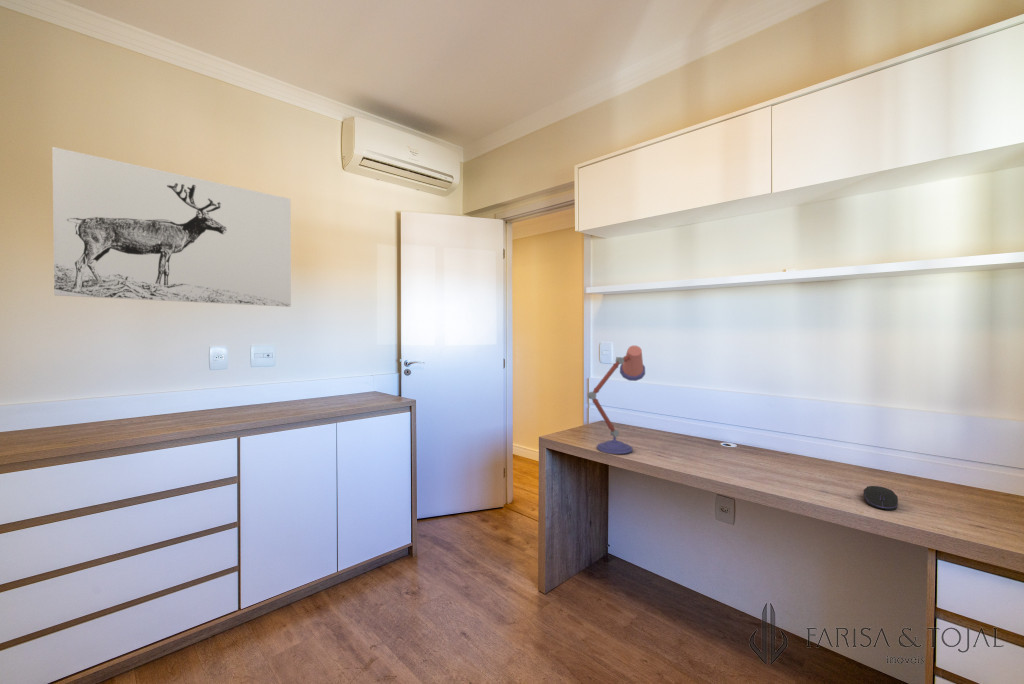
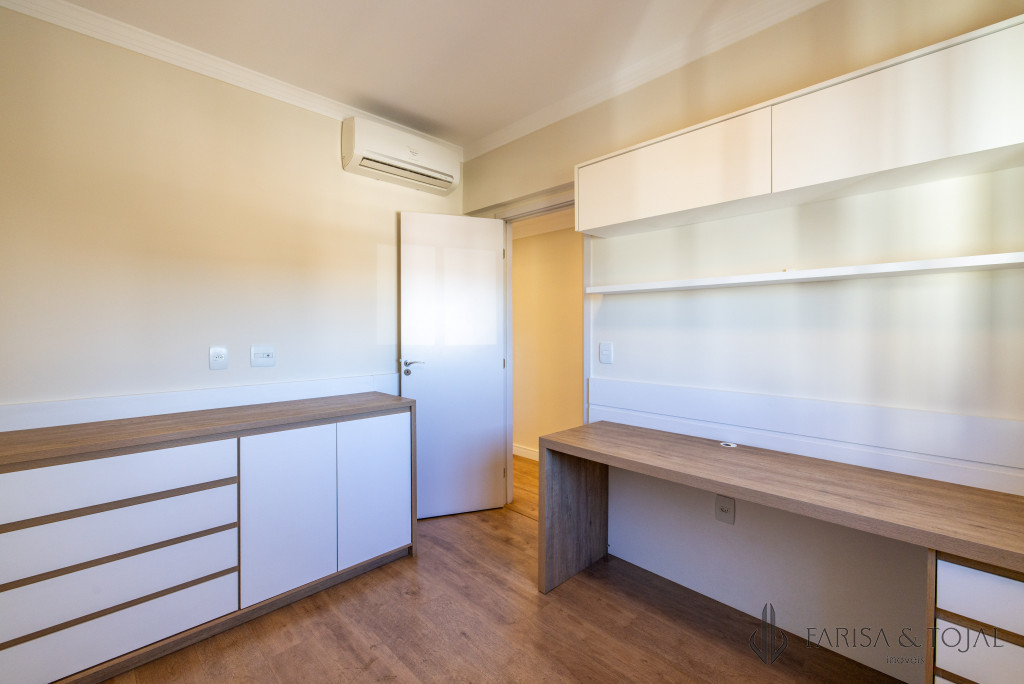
- computer mouse (880, 496)
- desk lamp (604, 383)
- wall art (190, 239)
